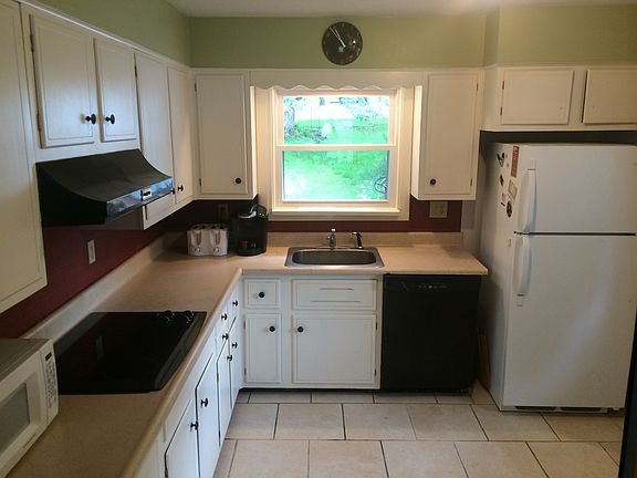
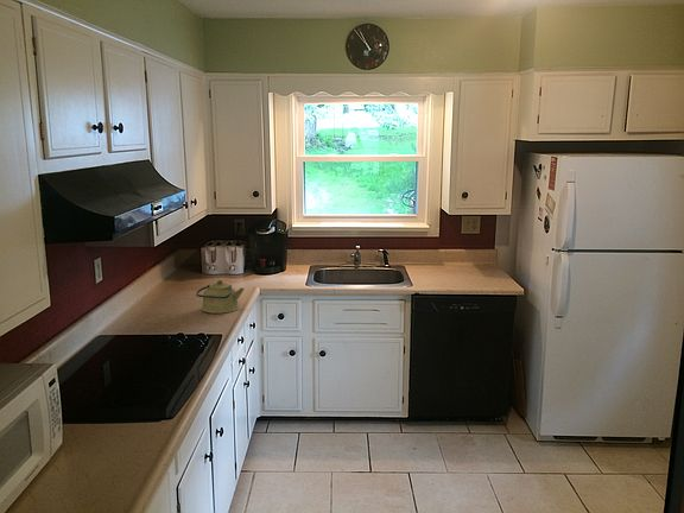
+ kettle (223, 294)
